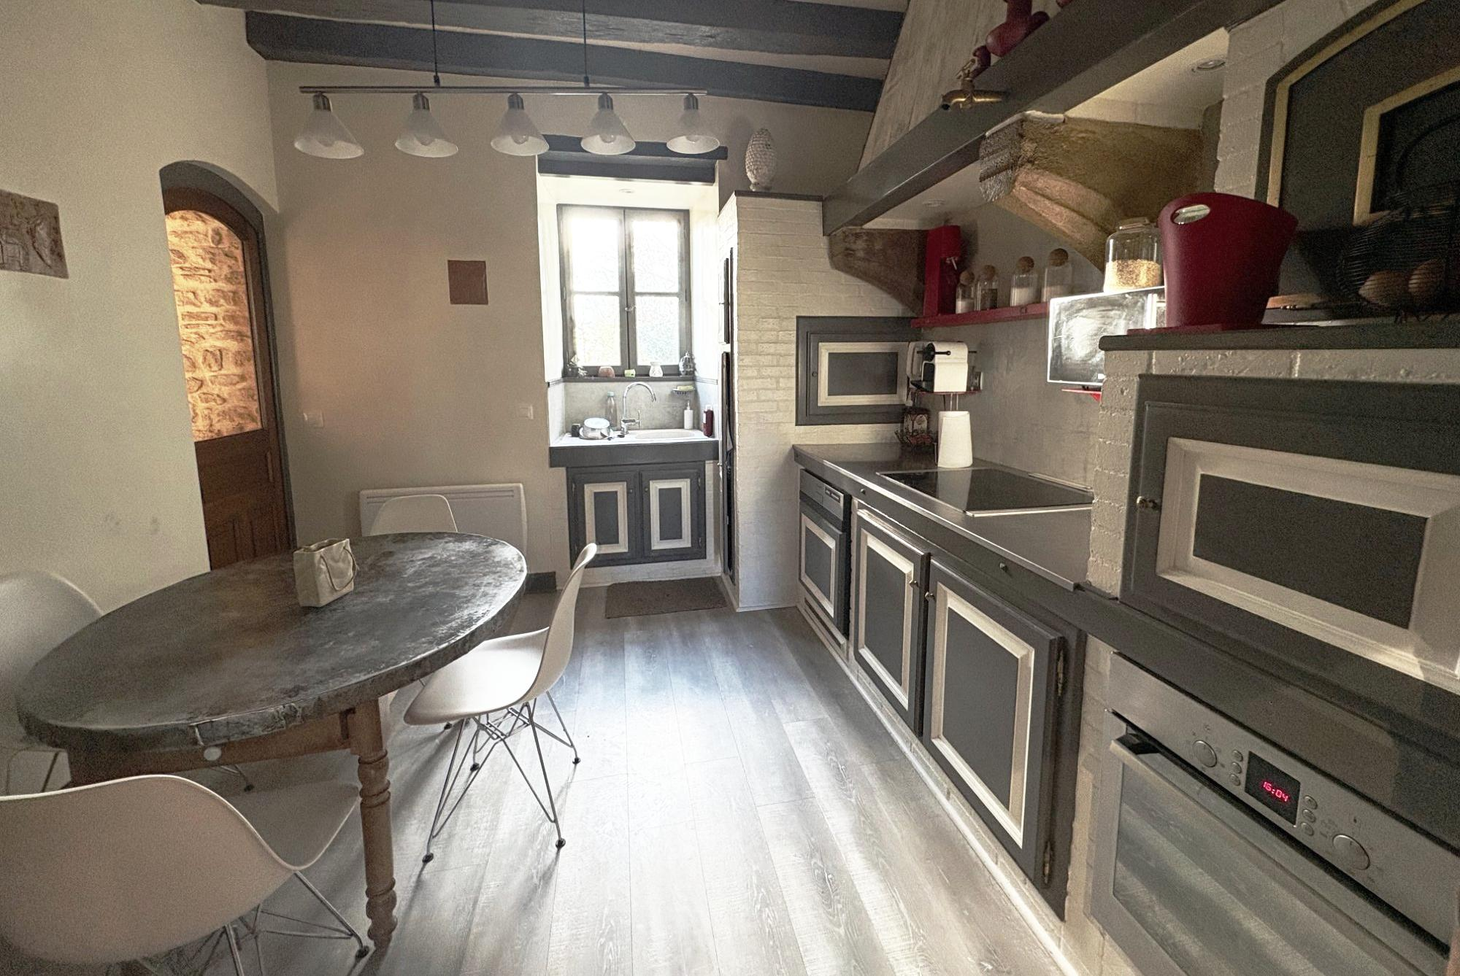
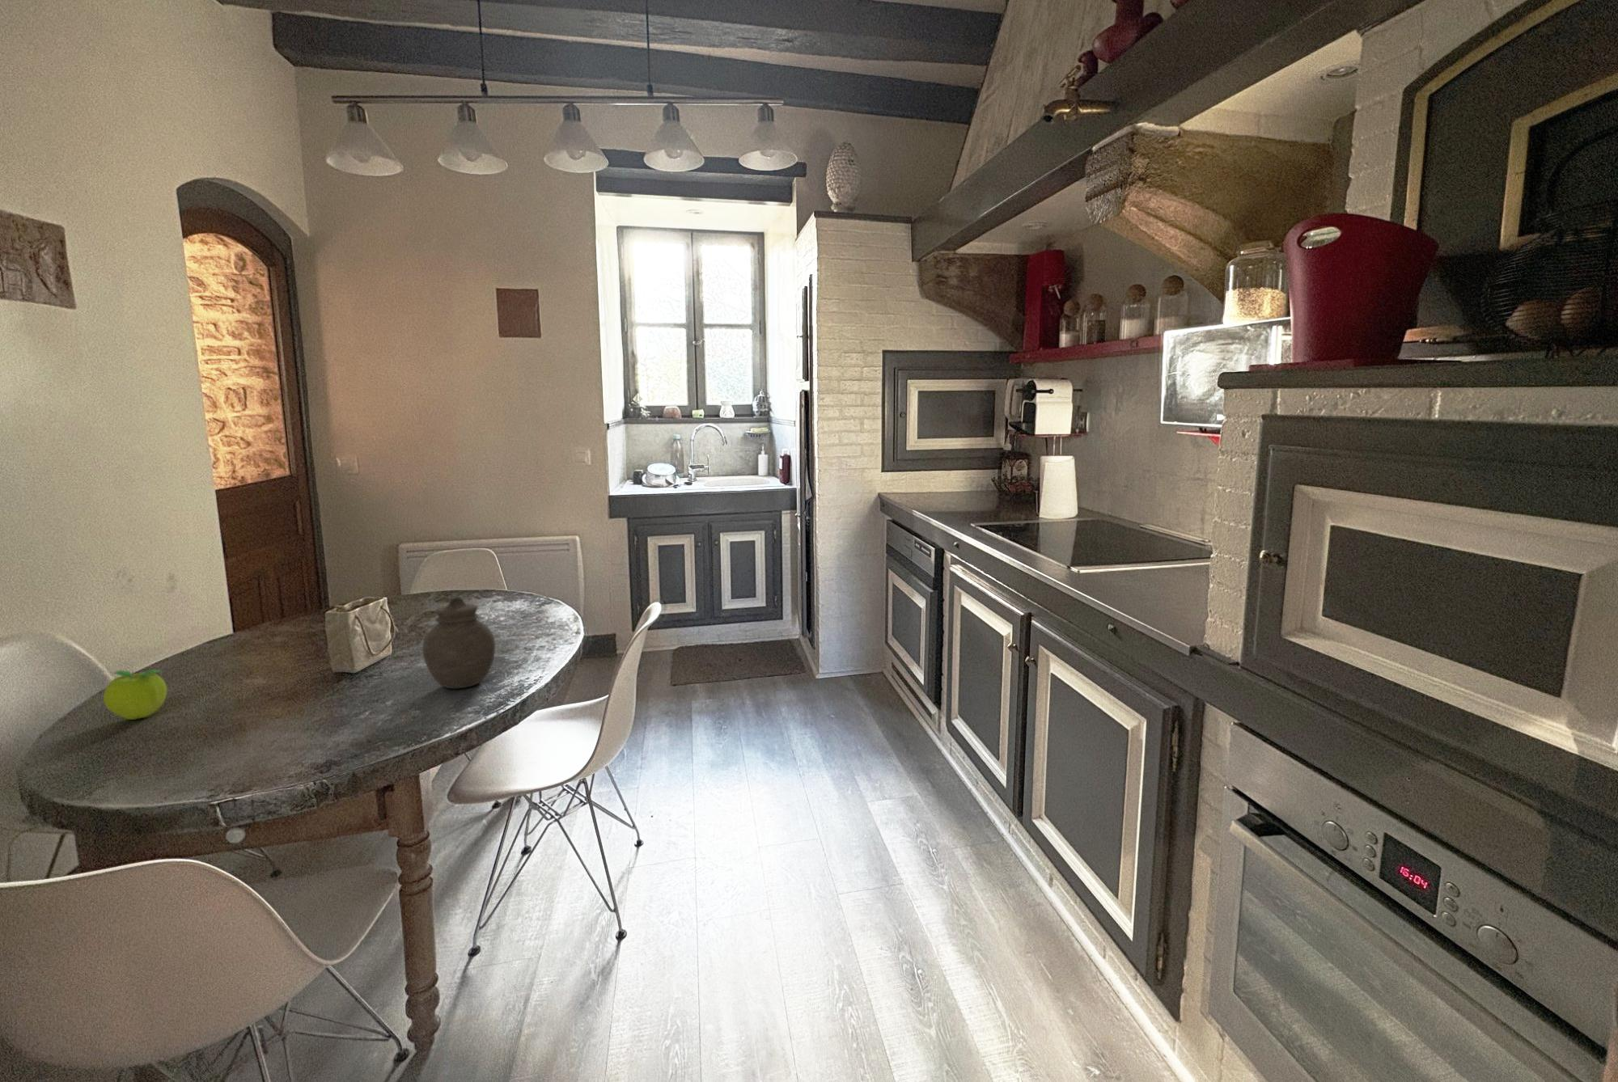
+ jar (459, 640)
+ fruit (135, 694)
